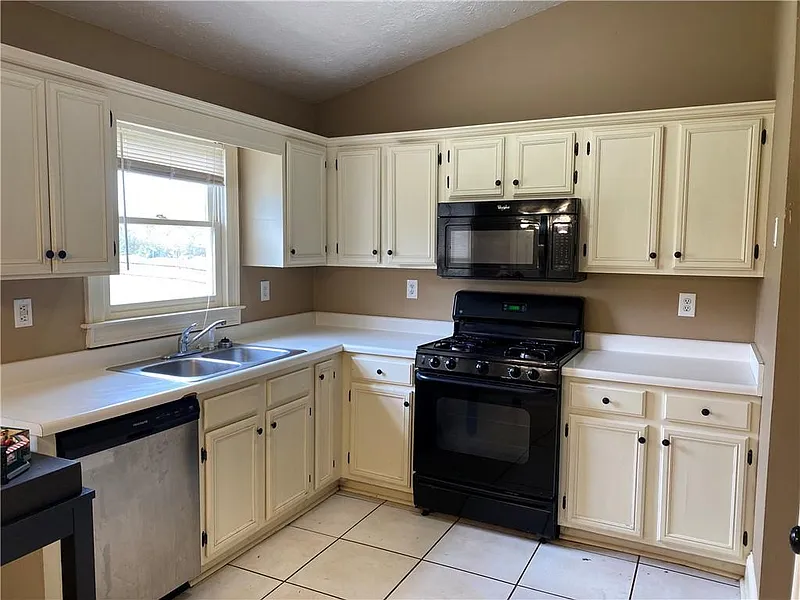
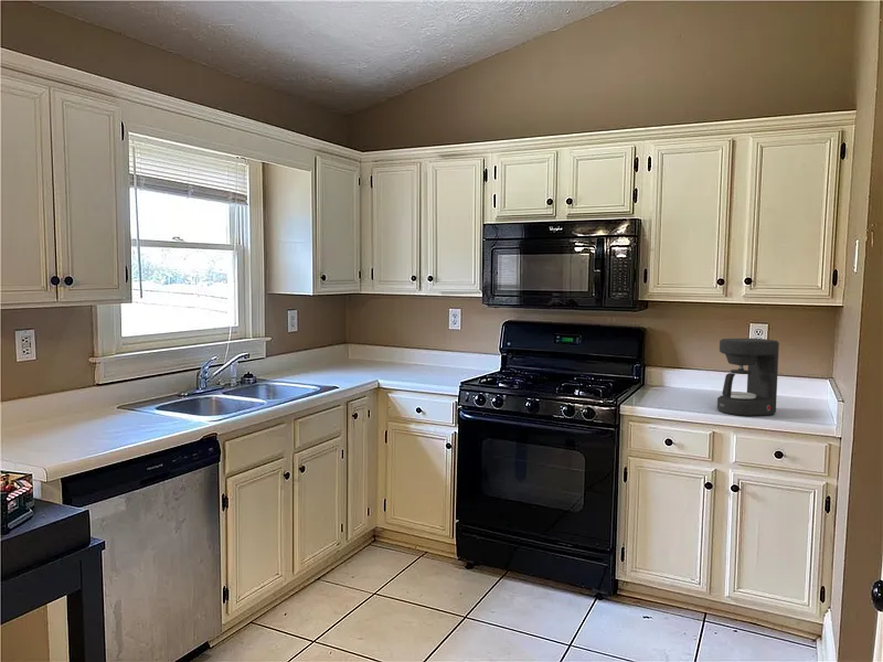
+ coffee maker (747, 375)
